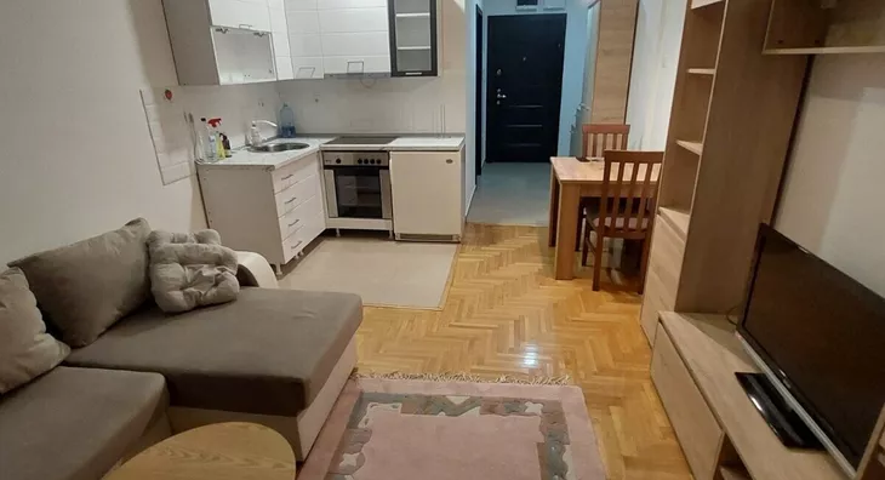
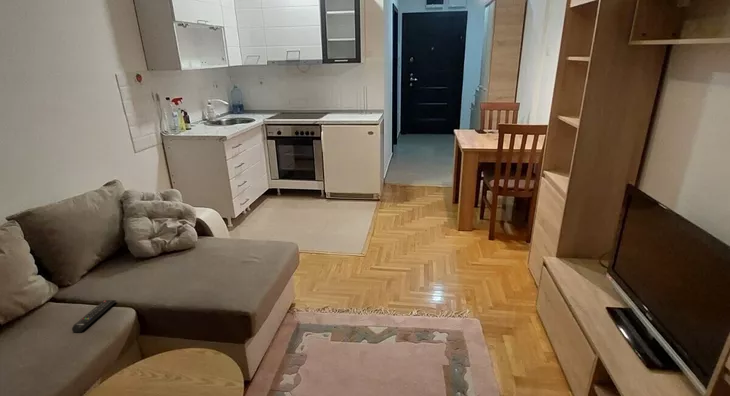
+ remote control (95, 314)
